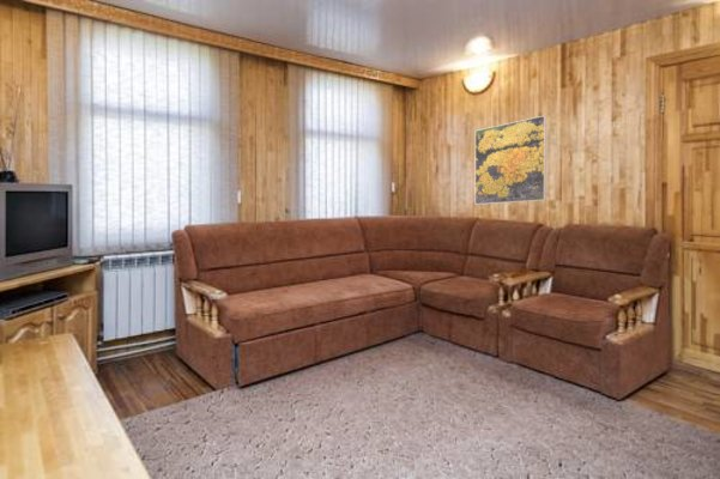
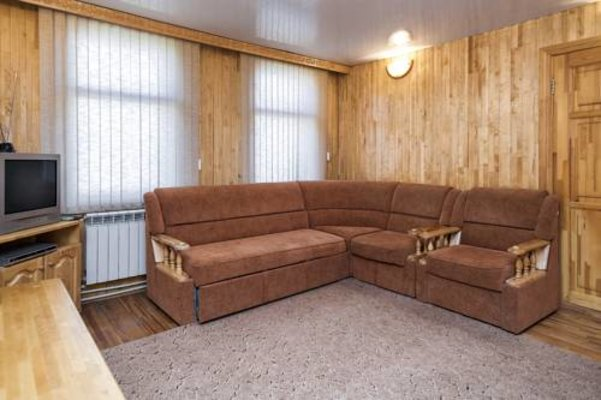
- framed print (508, 163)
